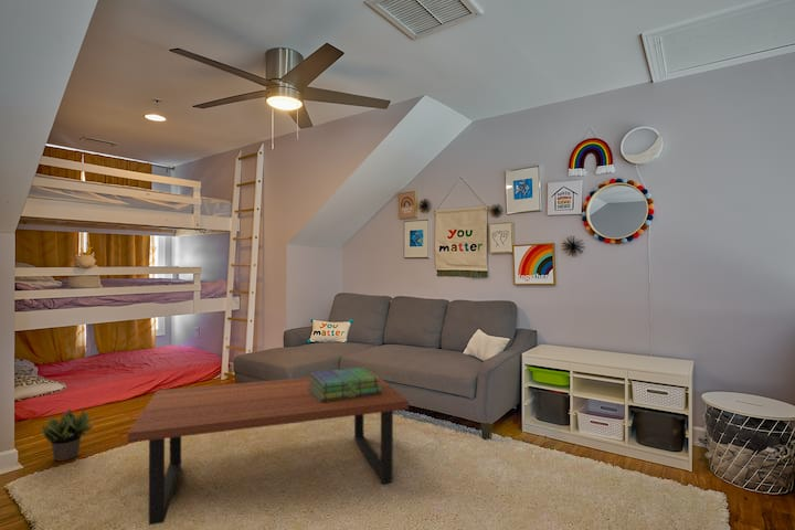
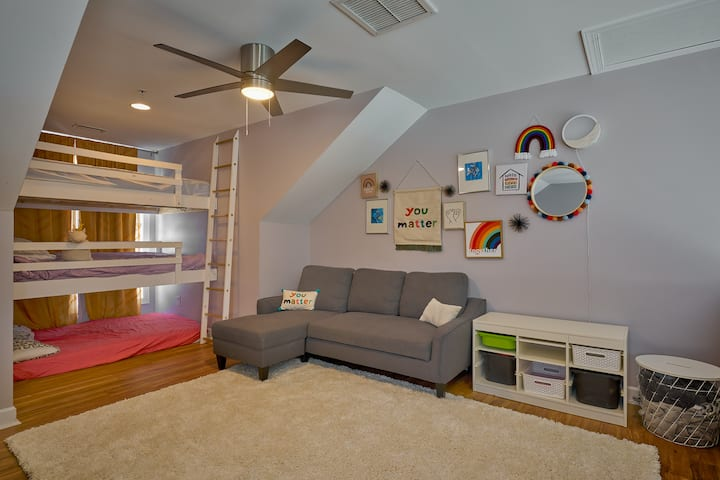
- coffee table (277, 424)
- stack of books (343, 382)
- potted plant (73, 432)
